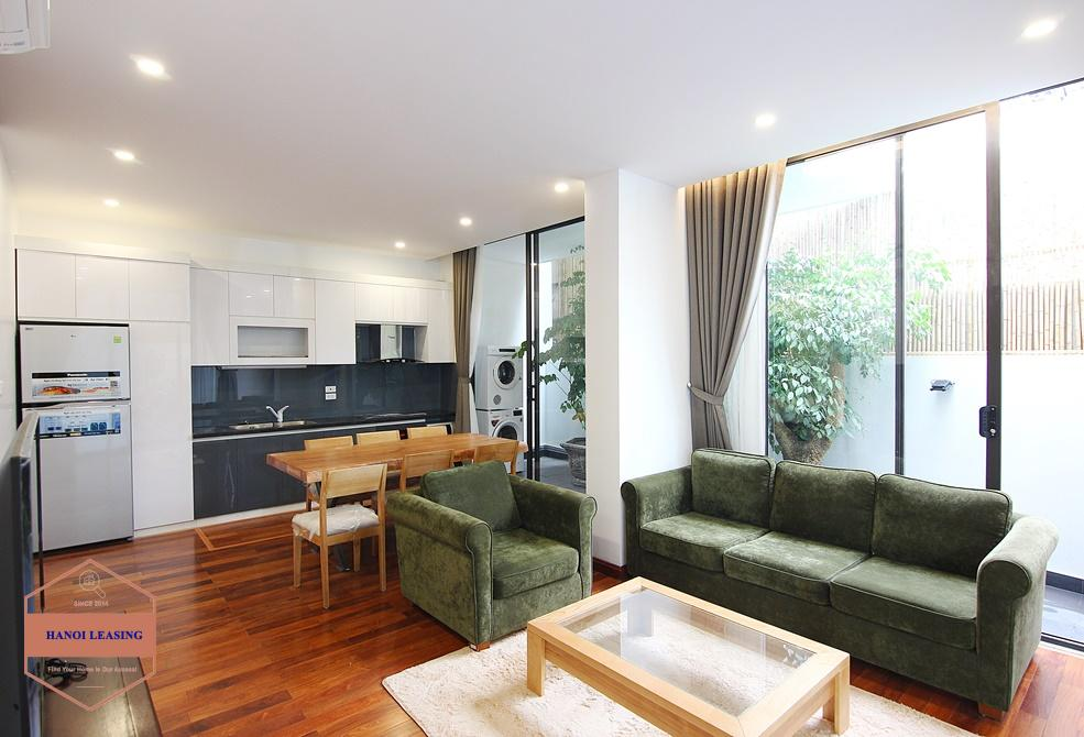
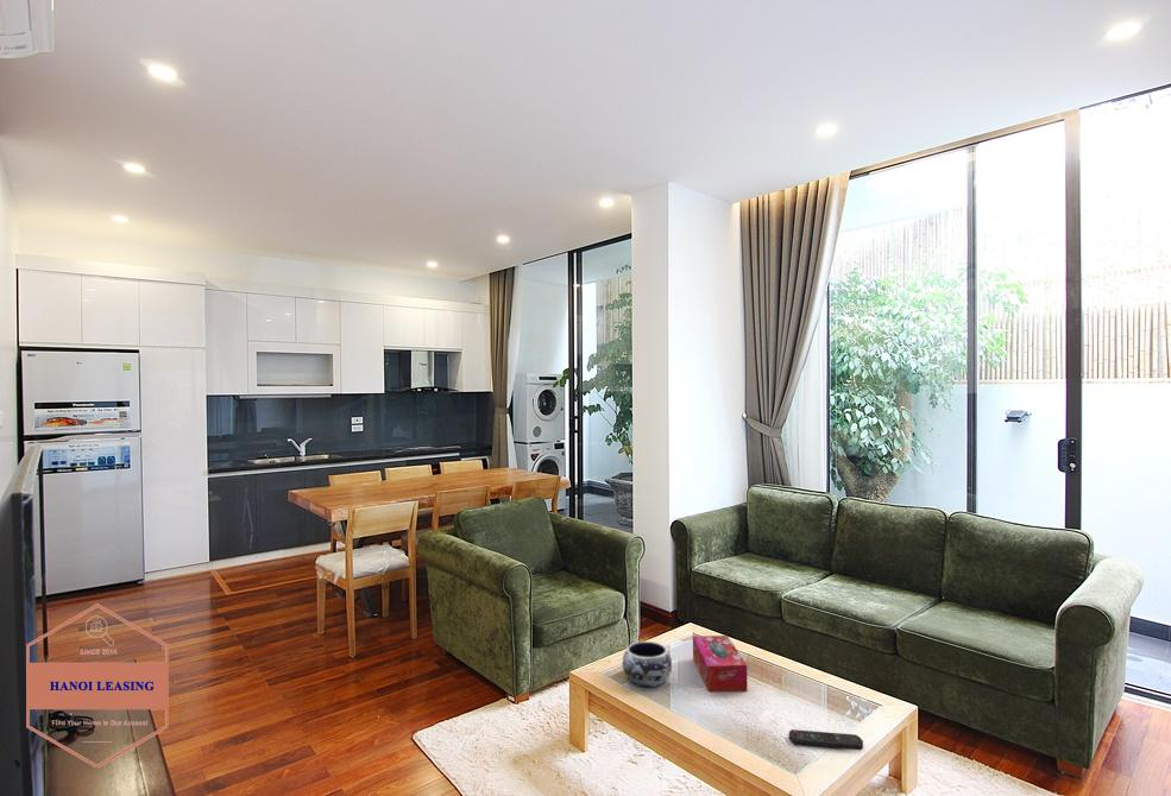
+ tissue box (718, 662)
+ decorative bowl (647, 663)
+ remote control (825, 739)
